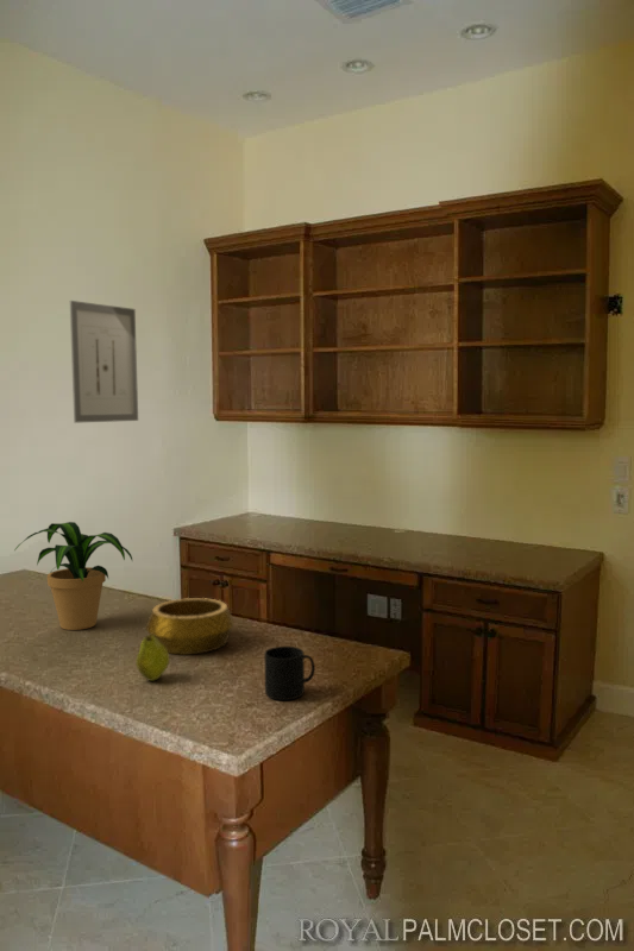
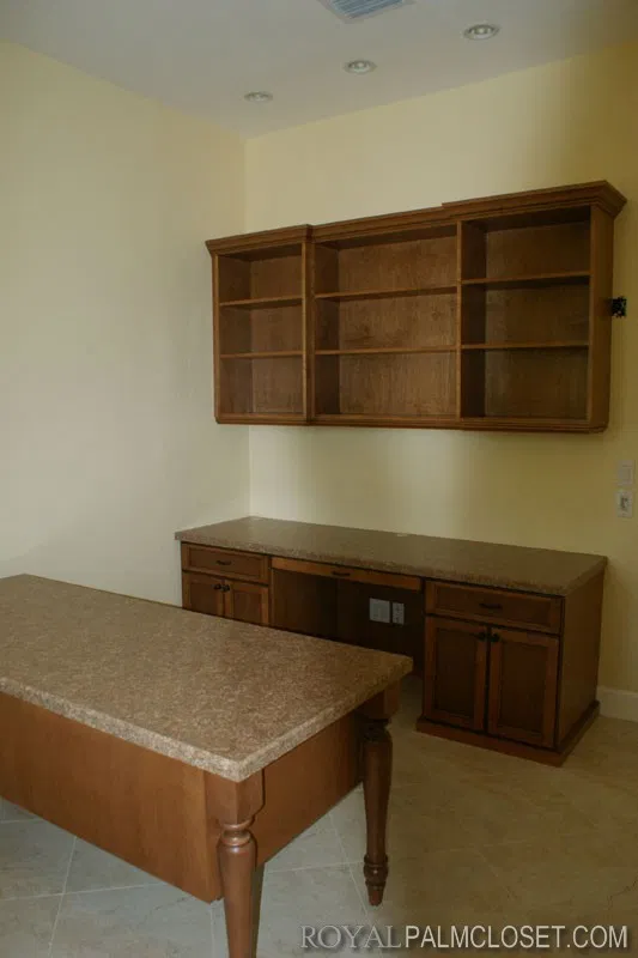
- mug (290, 672)
- wall art (105, 363)
- decorative bowl (190, 624)
- fruit (151, 655)
- potted plant (75, 575)
